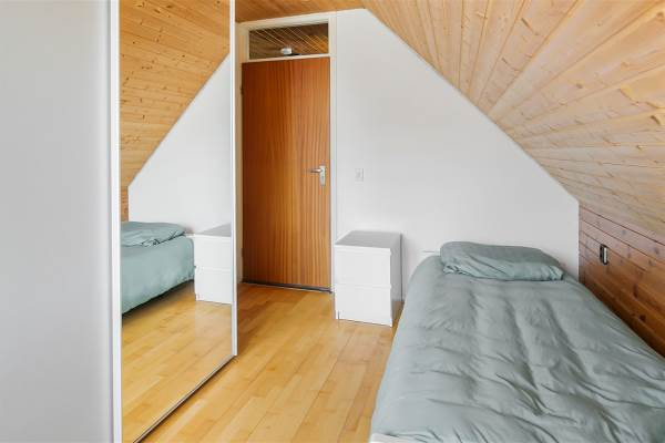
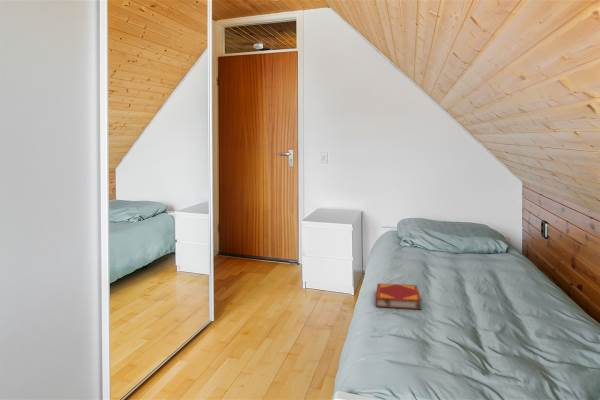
+ hardback book (397, 295)
